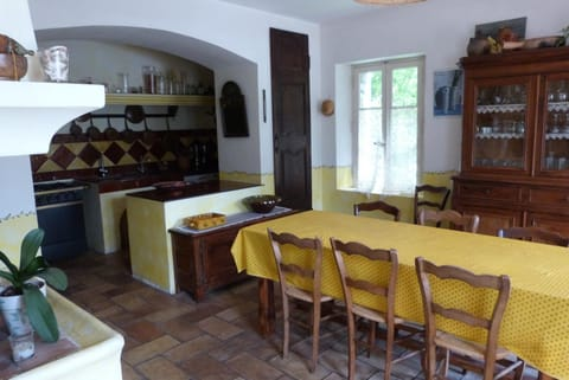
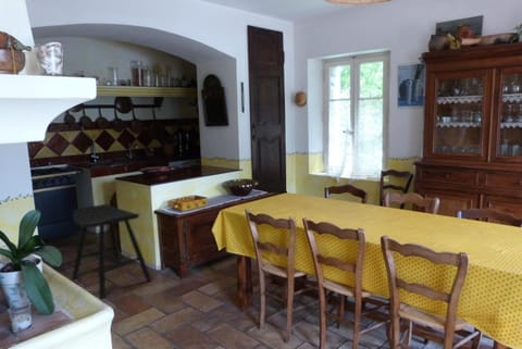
+ stool (108, 248)
